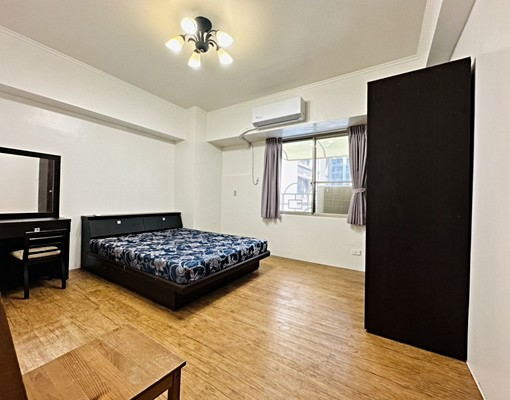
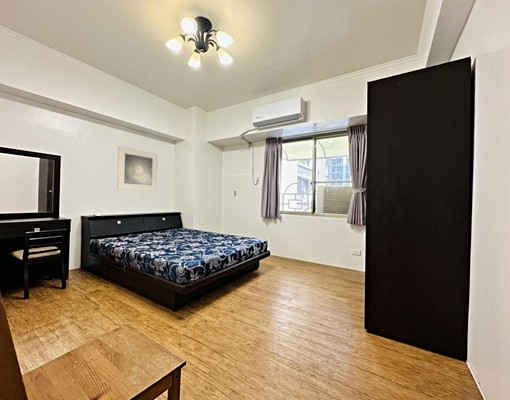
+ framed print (138, 170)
